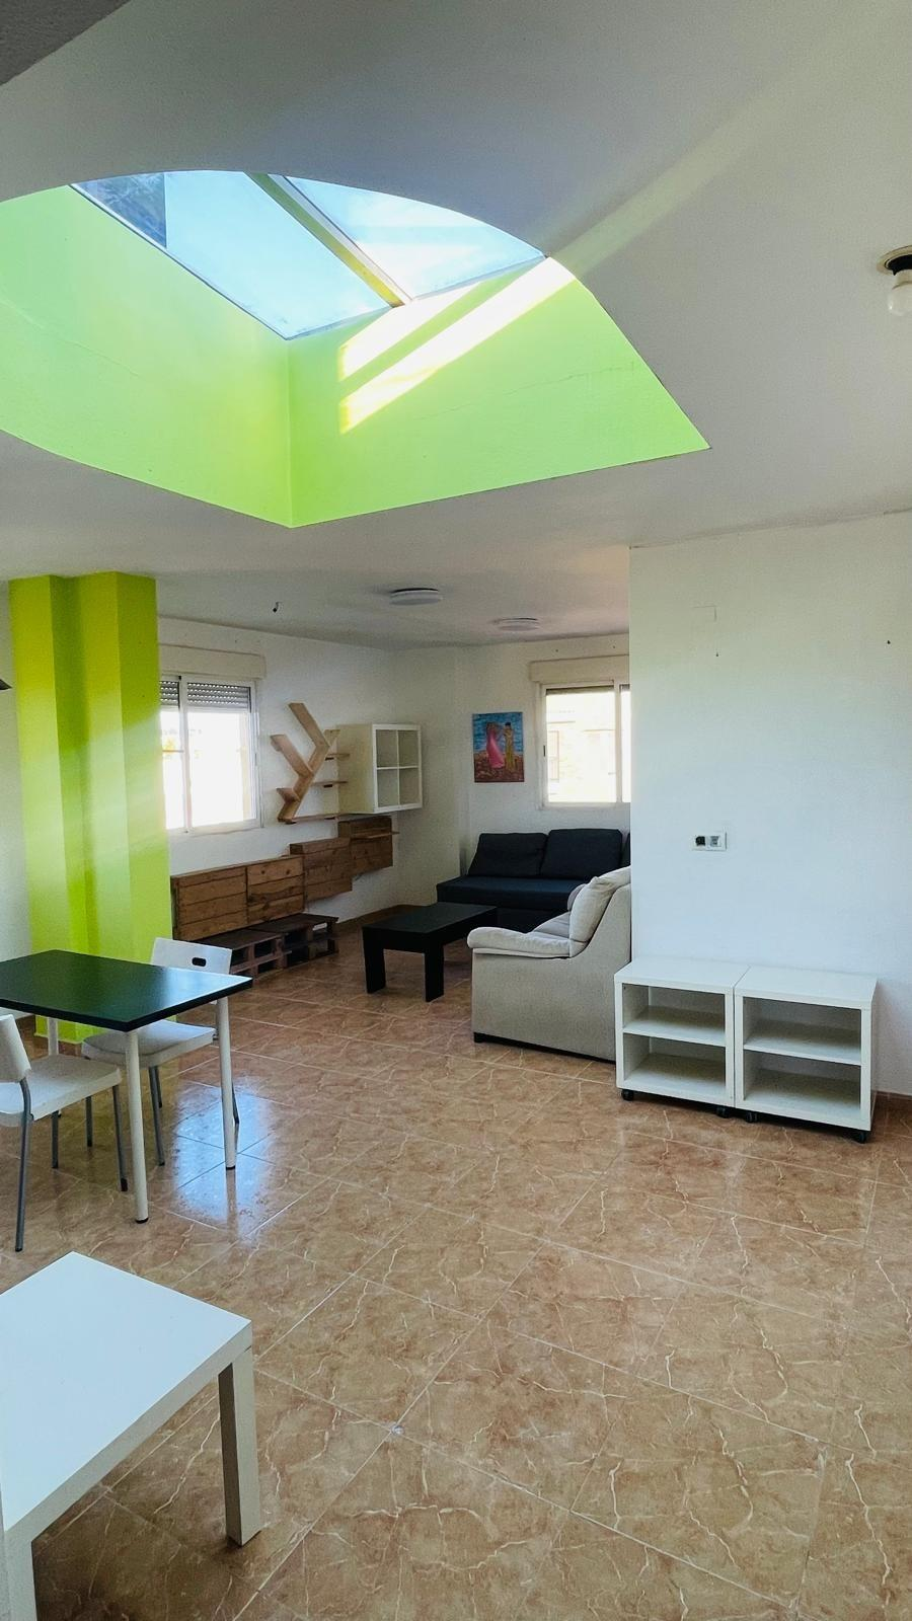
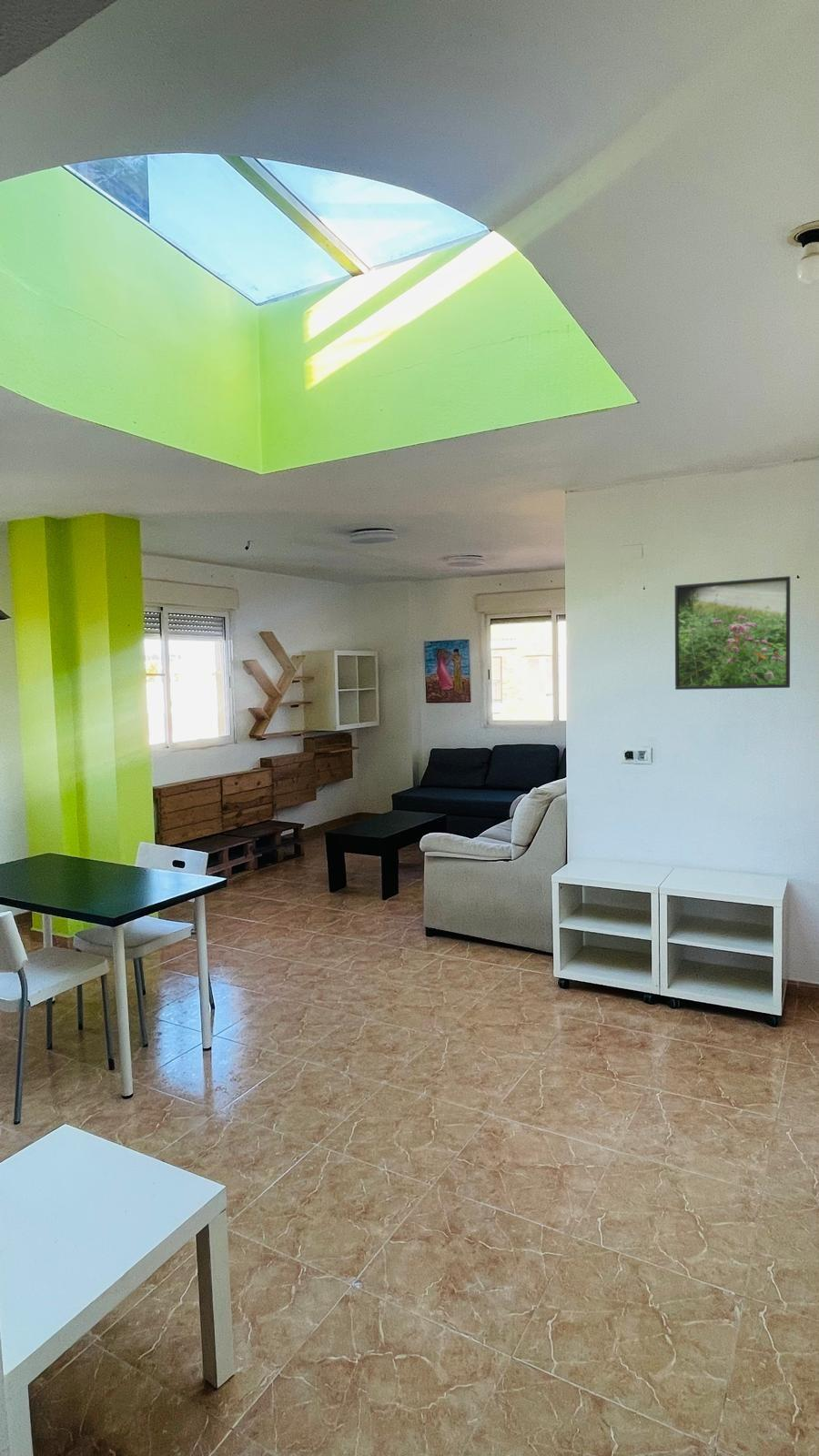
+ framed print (730, 634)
